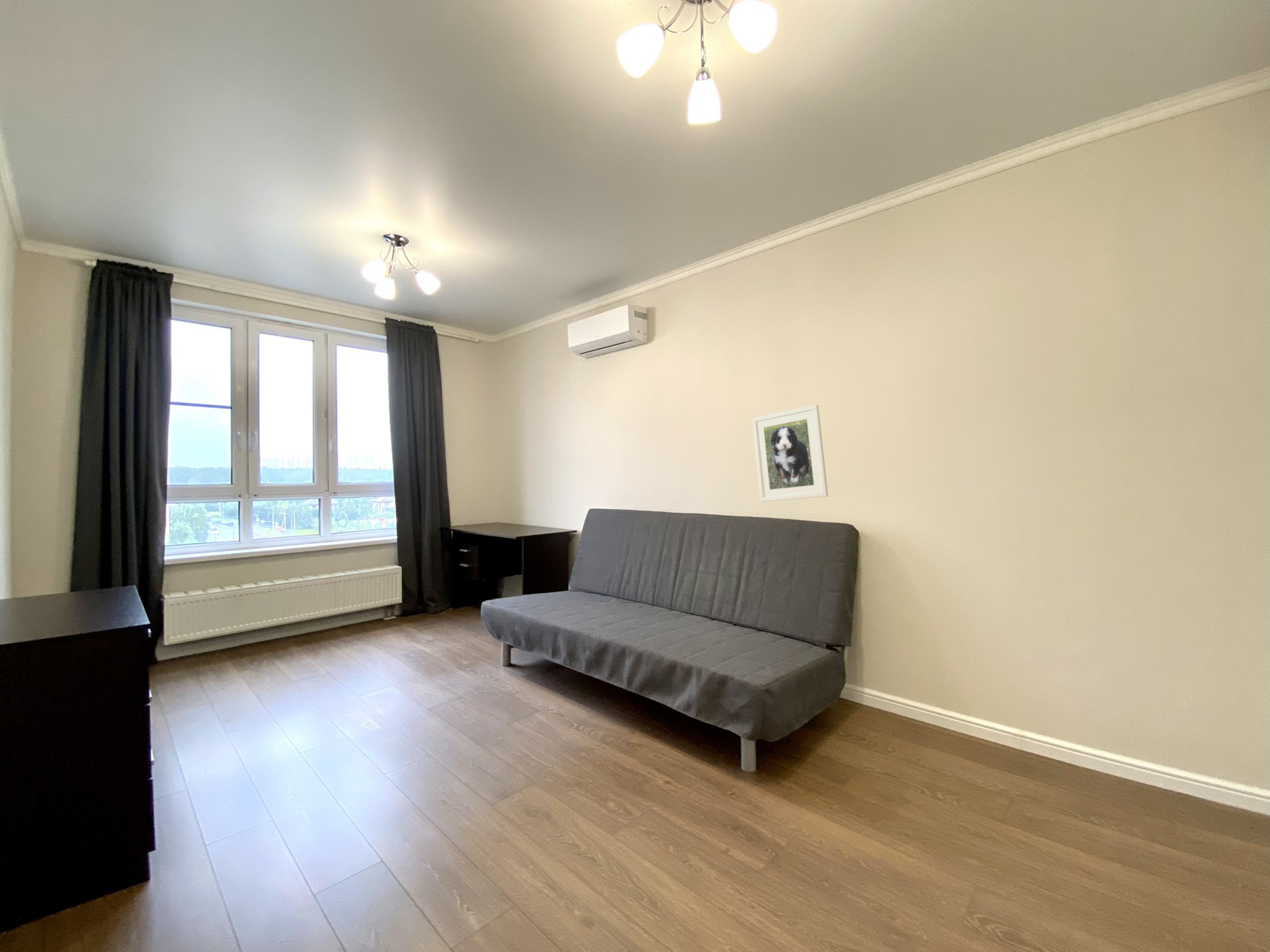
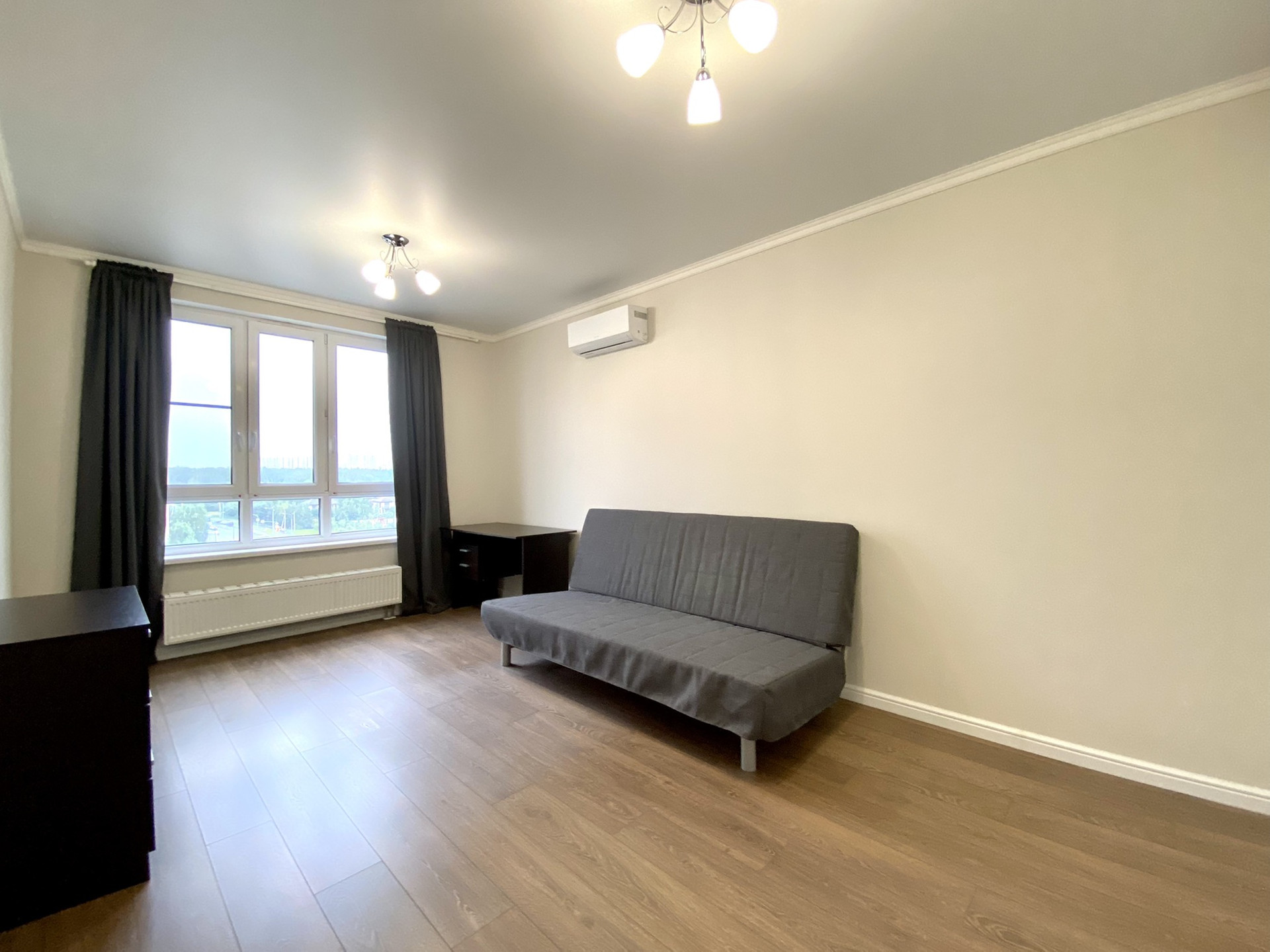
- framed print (788, 455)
